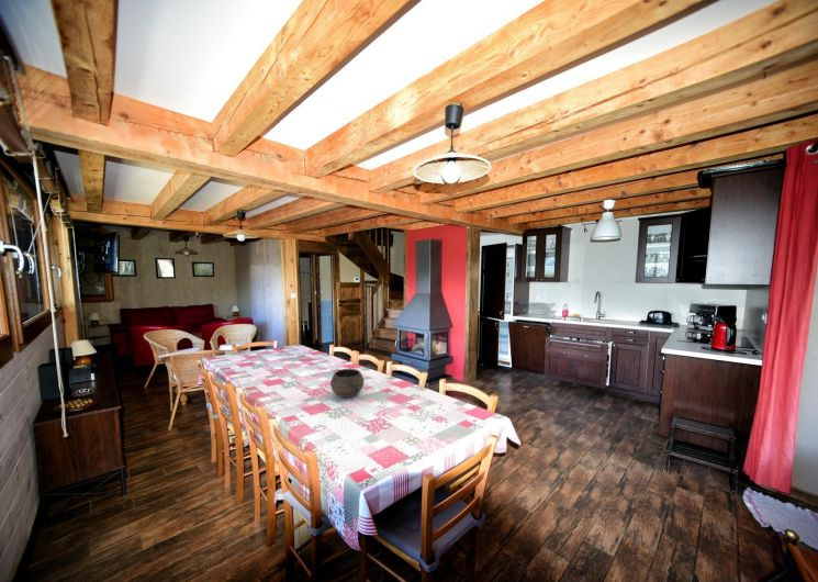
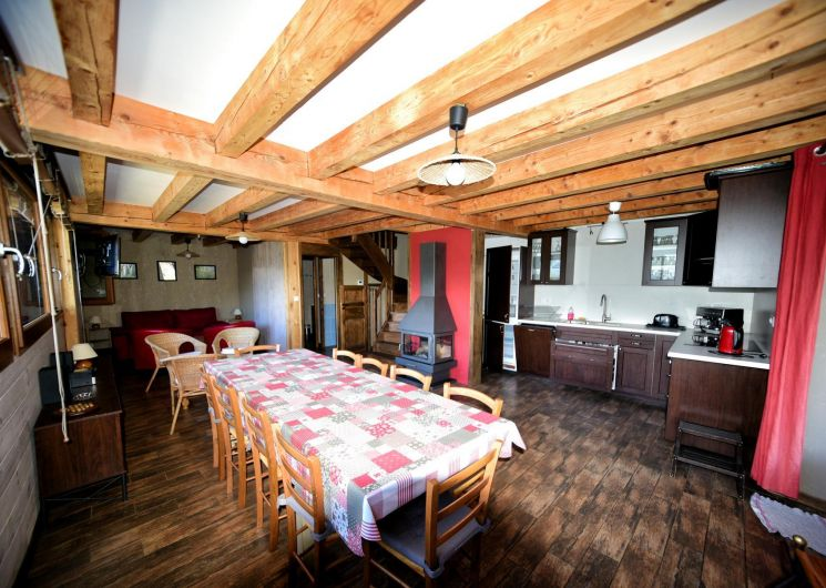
- bowl (347, 383)
